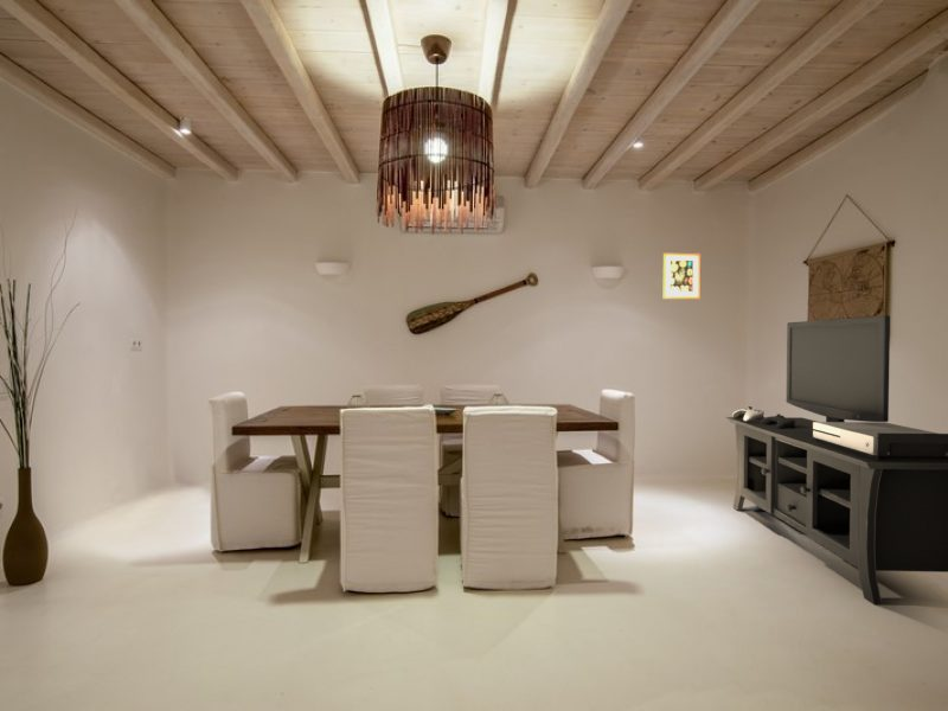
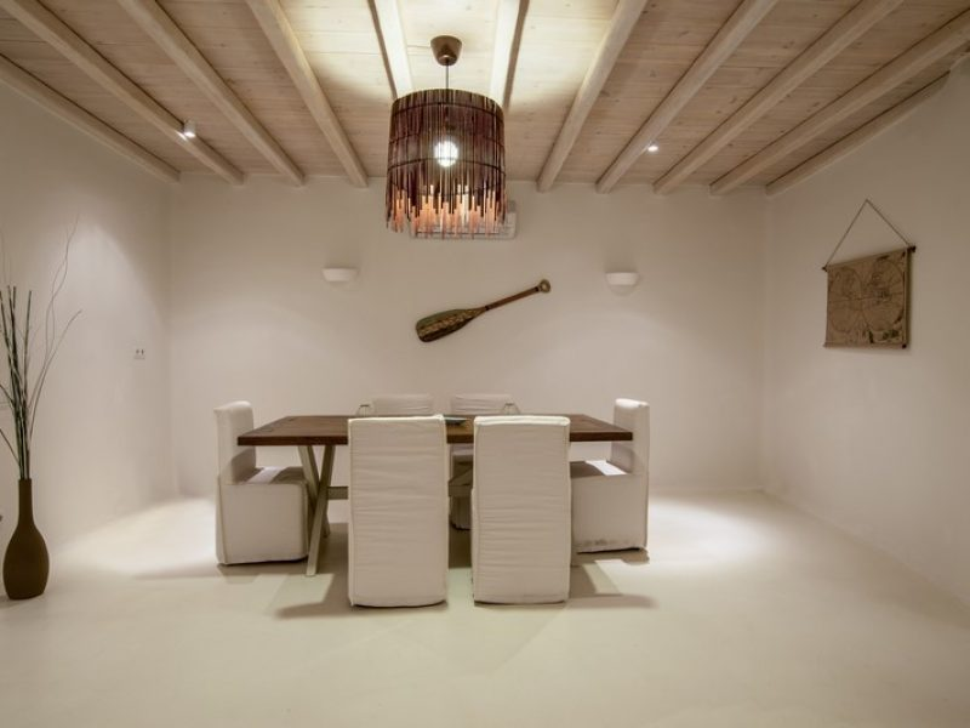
- media console (826, 433)
- wall art (681, 276)
